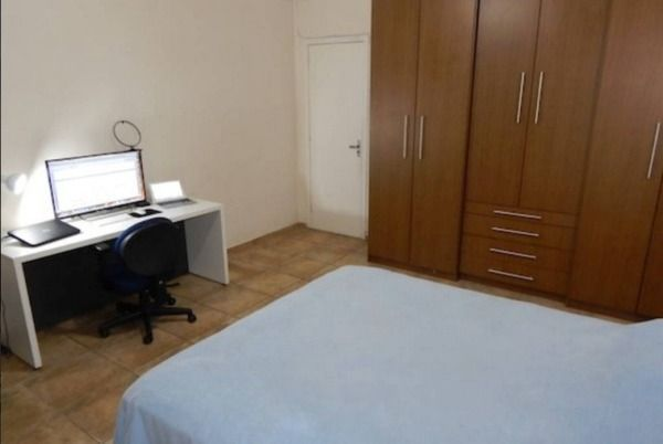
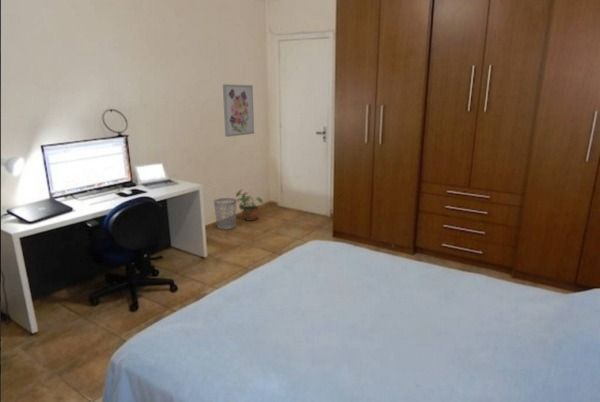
+ wall art (239, 110)
+ wastebasket (225, 213)
+ potted plant (247, 204)
